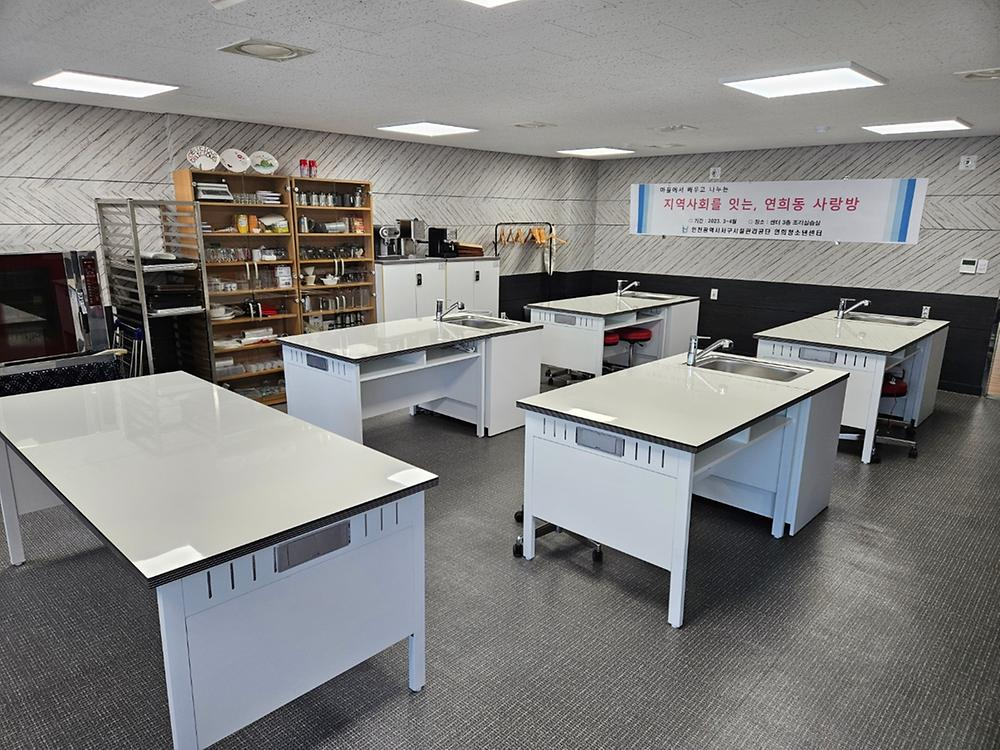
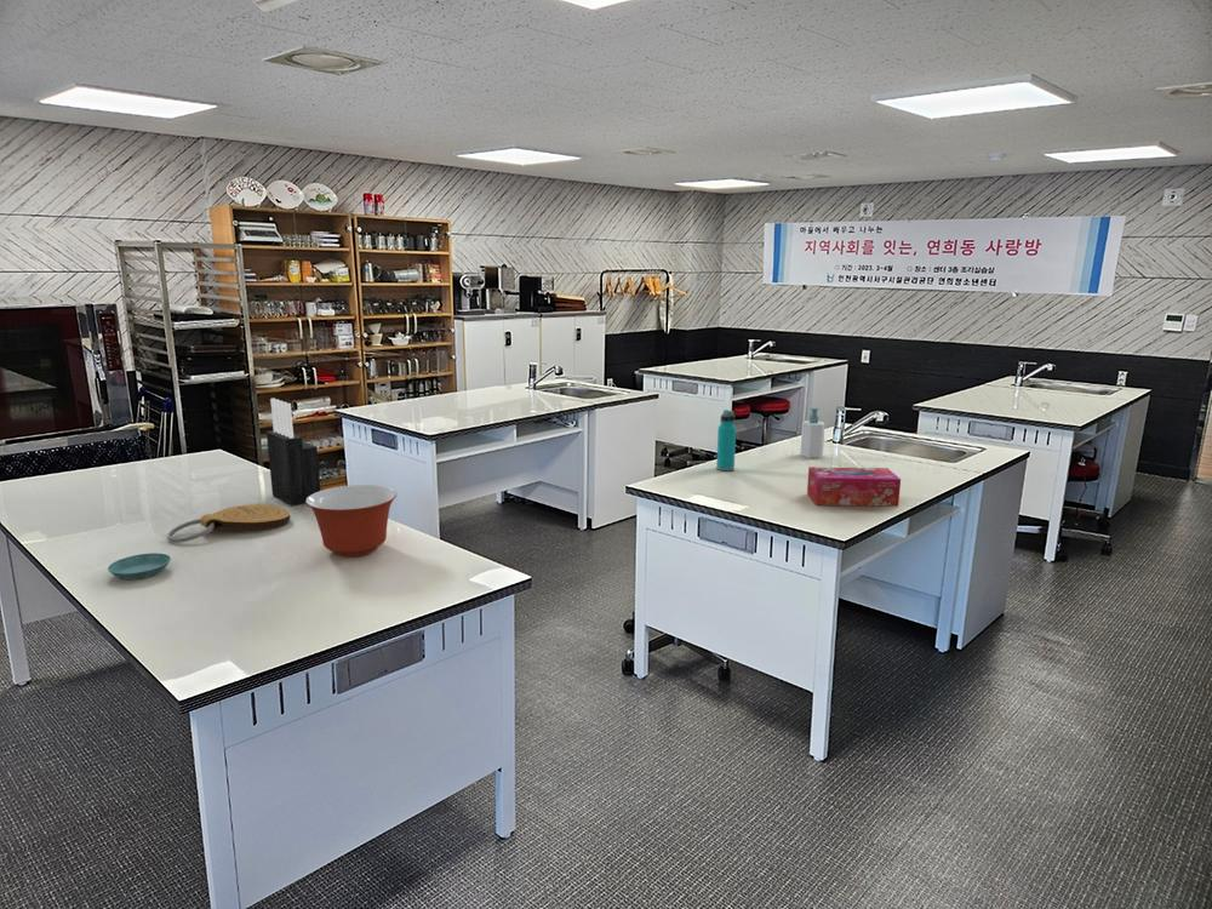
+ saucer (139, 567)
+ knife block (295, 448)
+ water bottle (726, 439)
+ key chain (228, 520)
+ tissue box (852, 486)
+ mixing bowl (353, 522)
+ soap bottle (812, 431)
